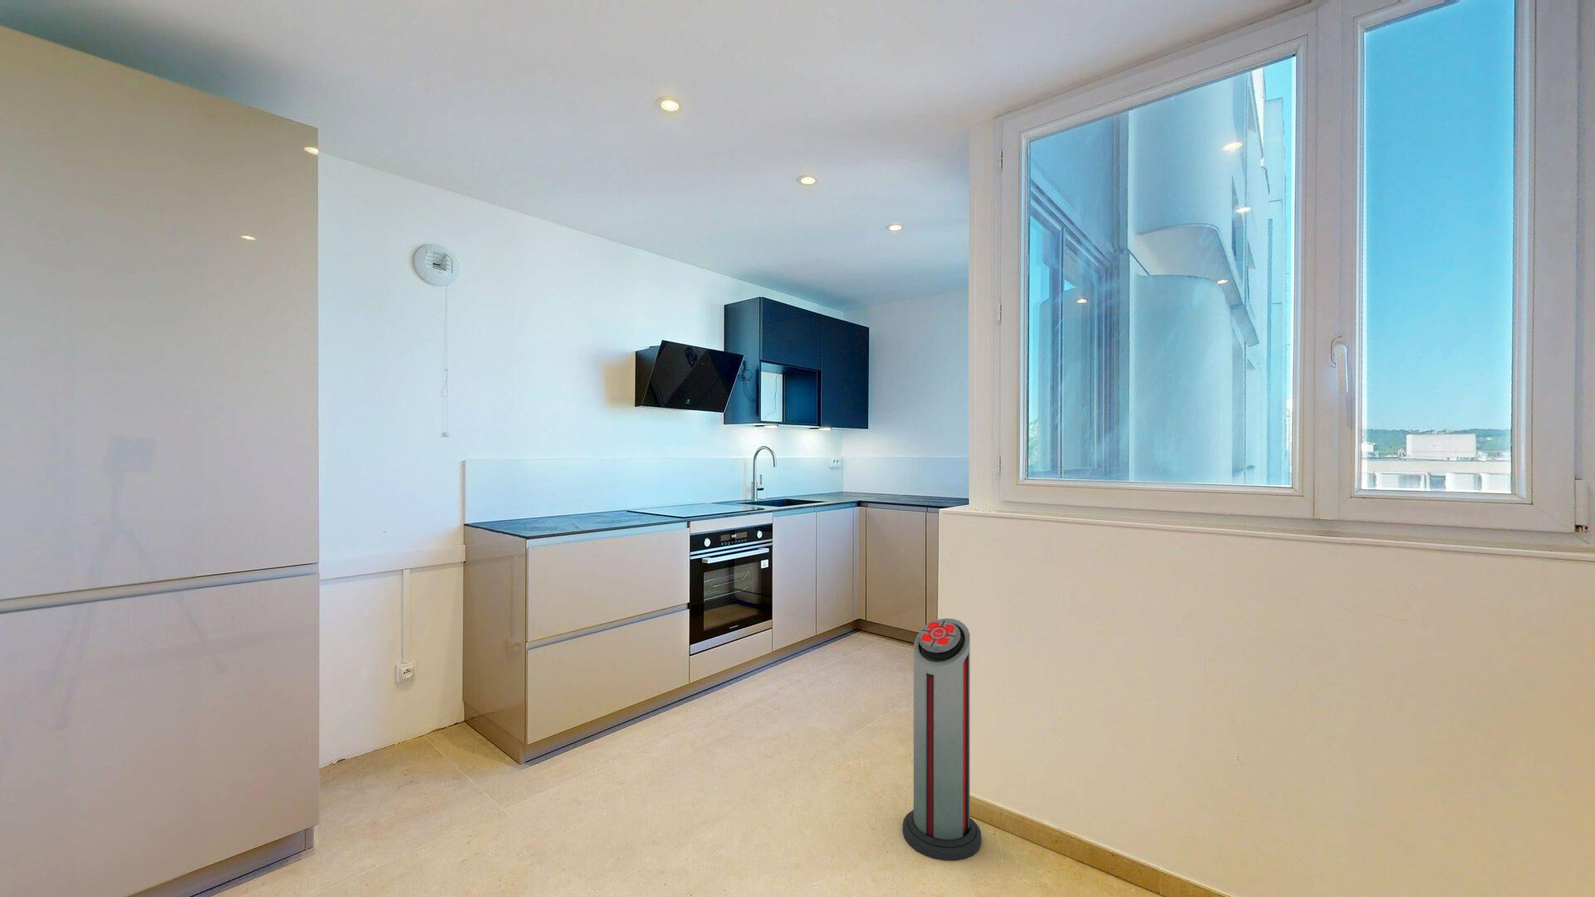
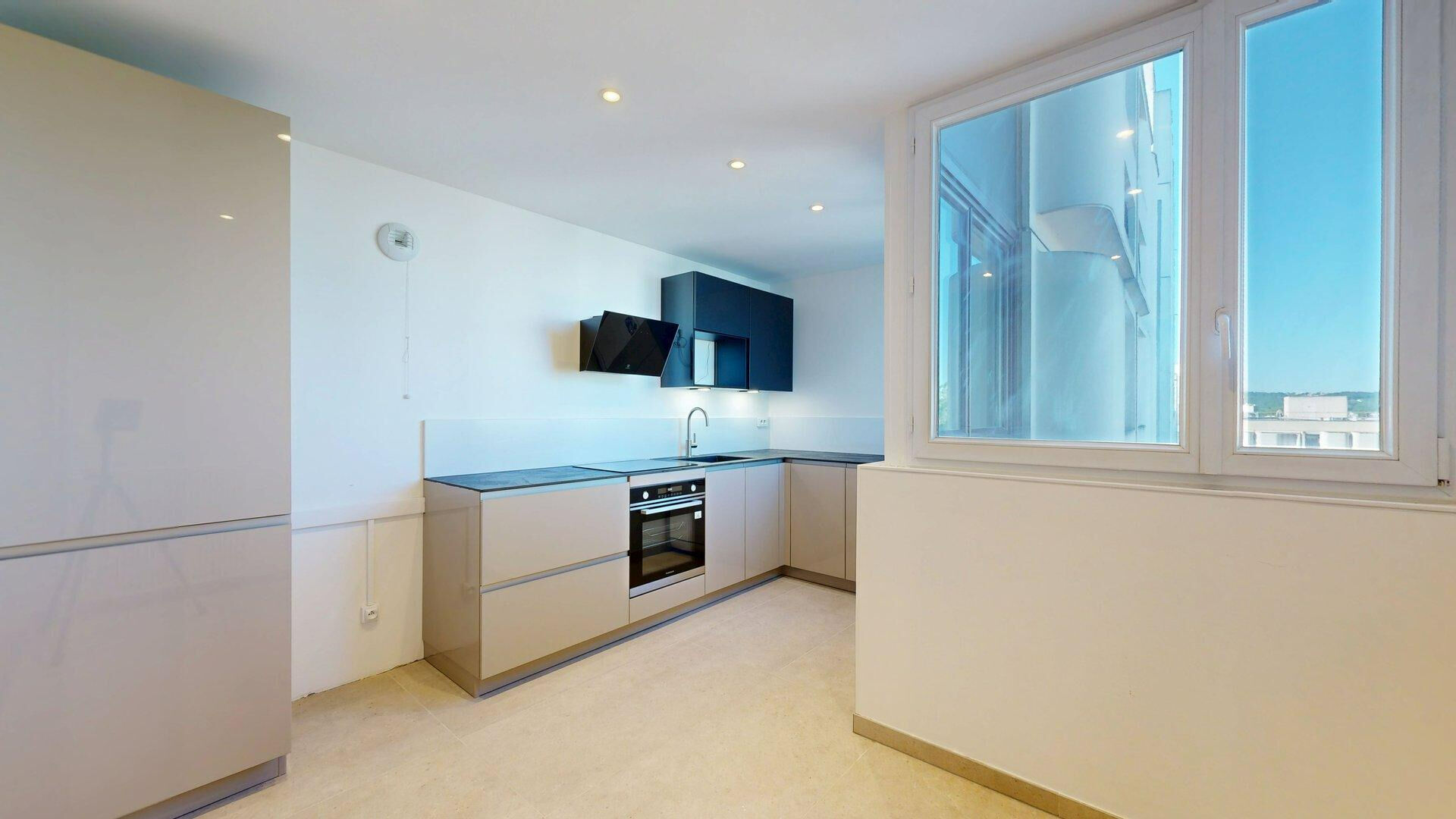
- air purifier (941, 727)
